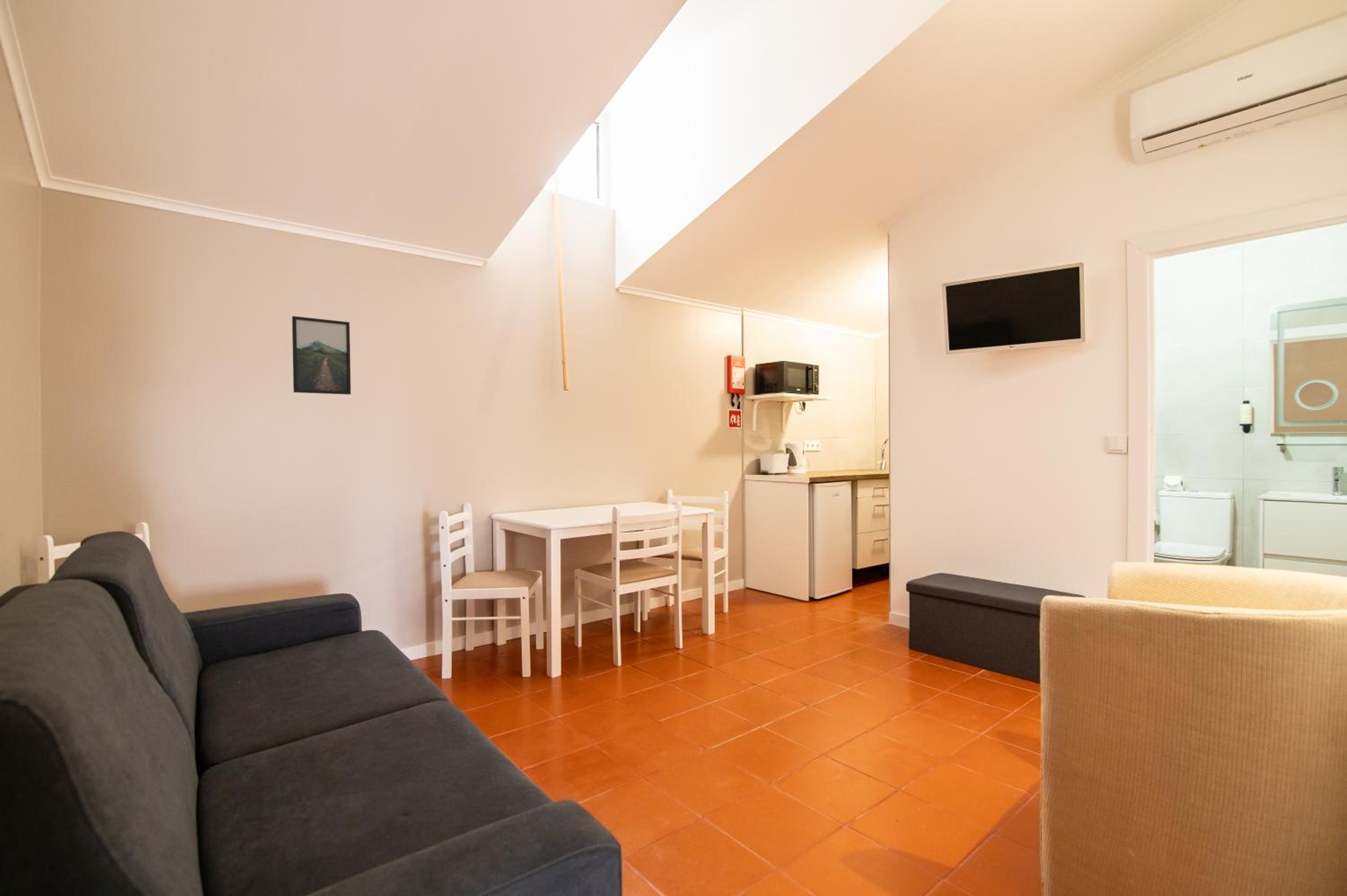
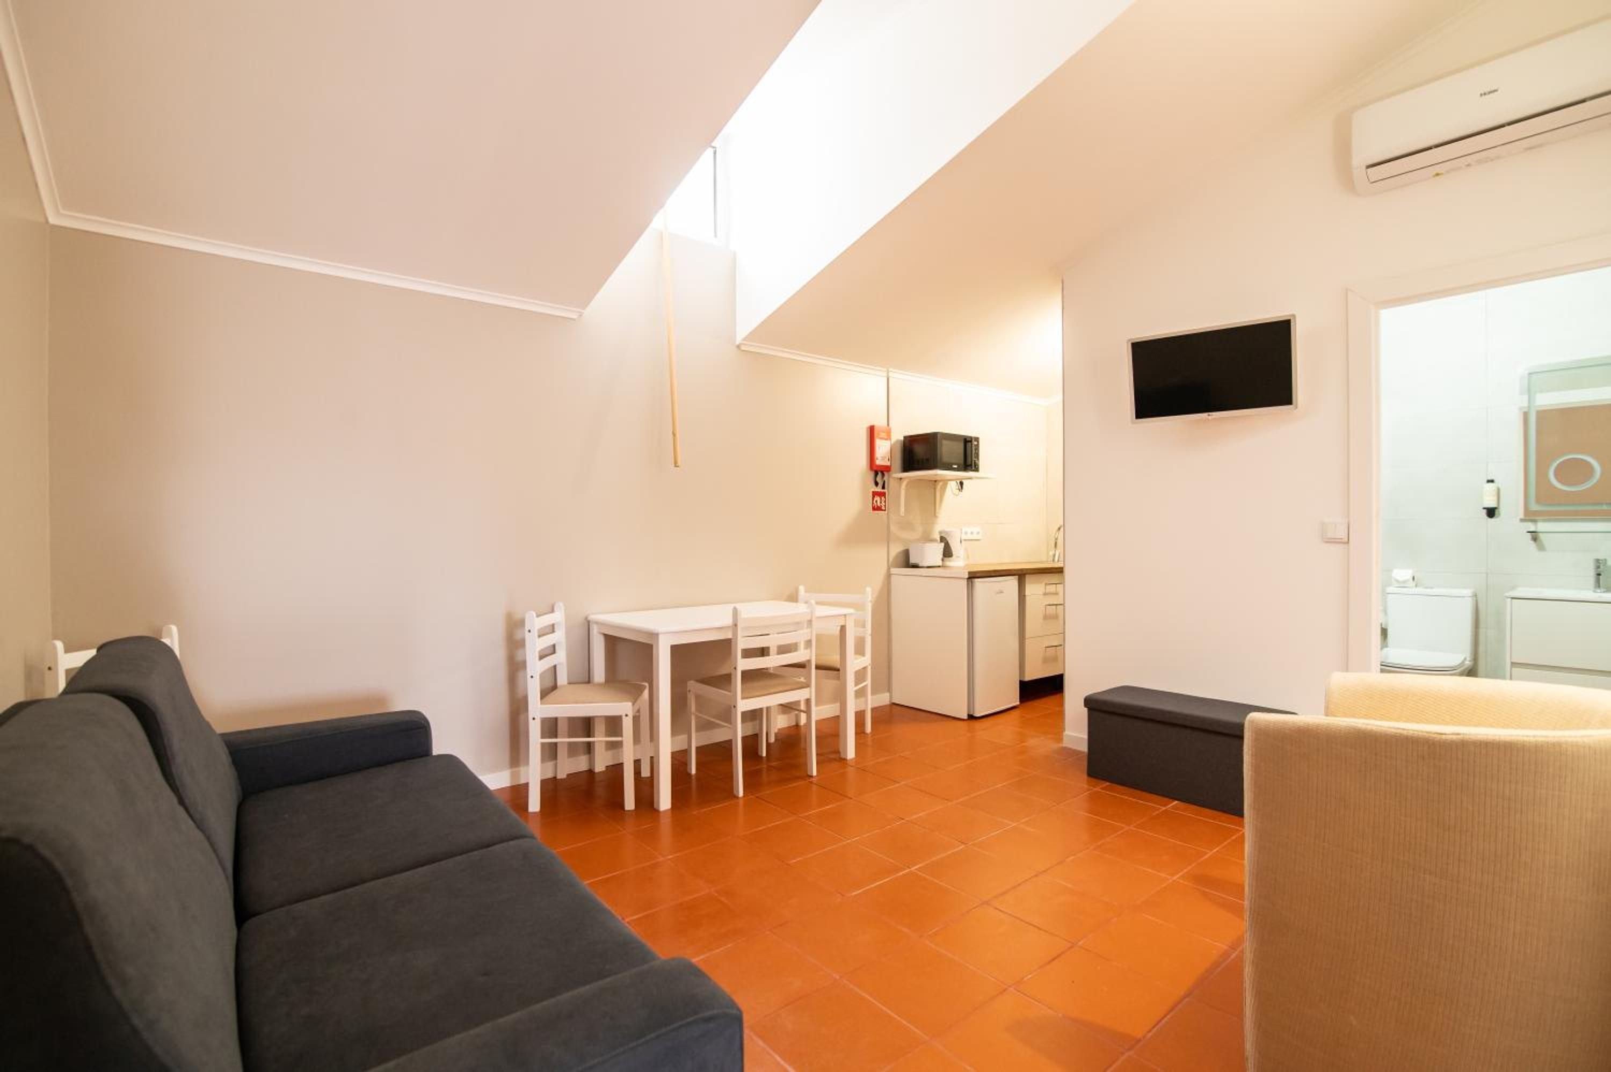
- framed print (322, 356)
